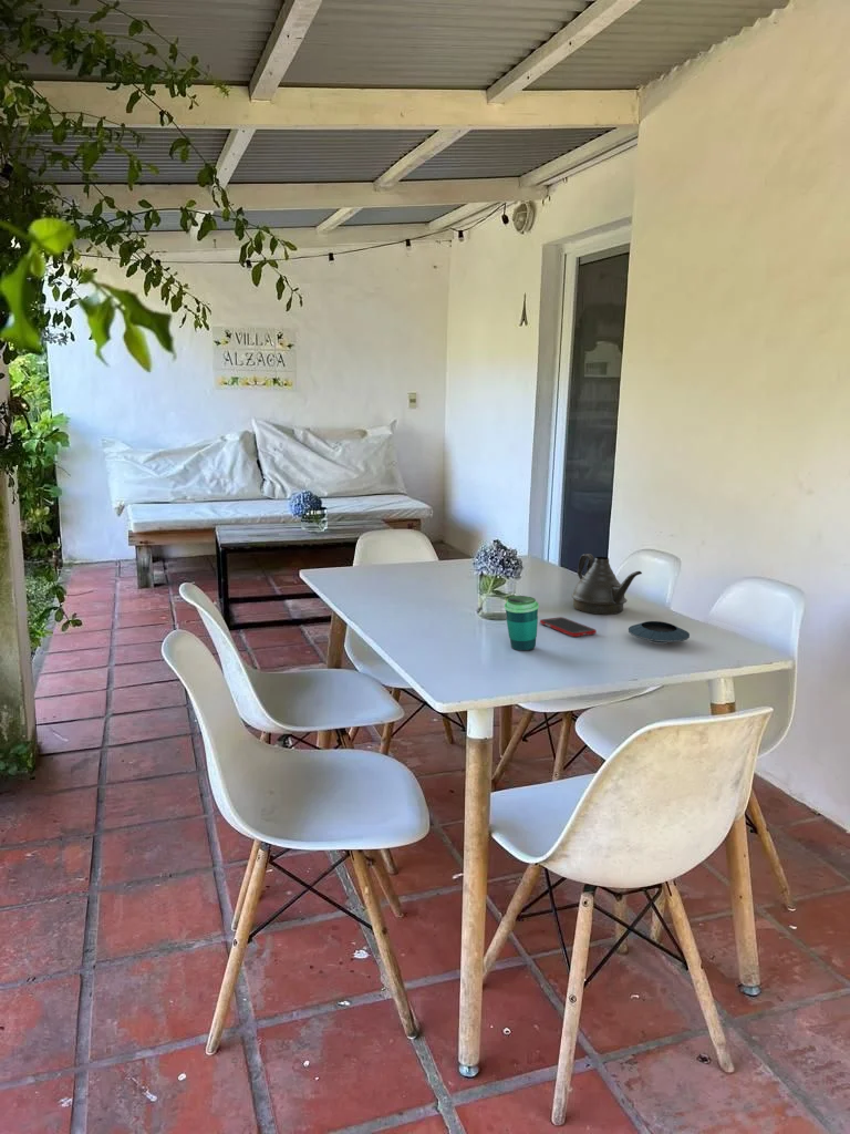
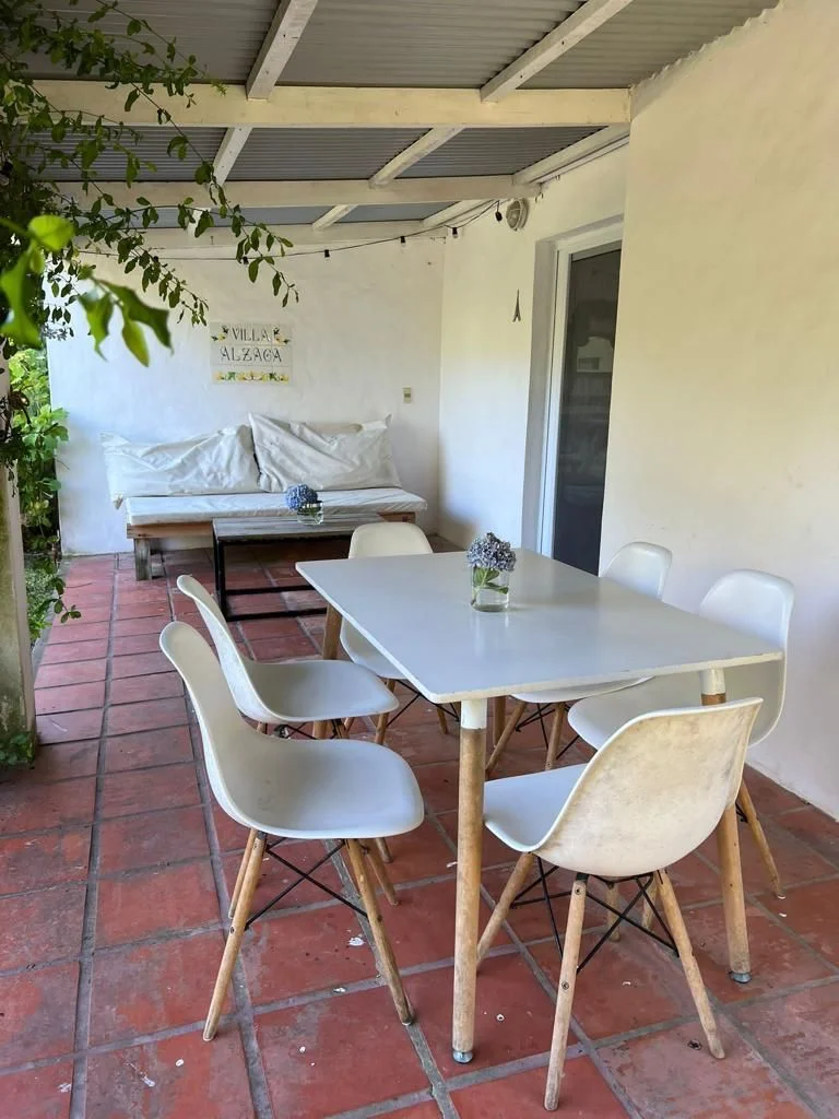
- teapot (607, 585)
- cell phone (567, 627)
- cup (520, 623)
- saucer (659, 630)
